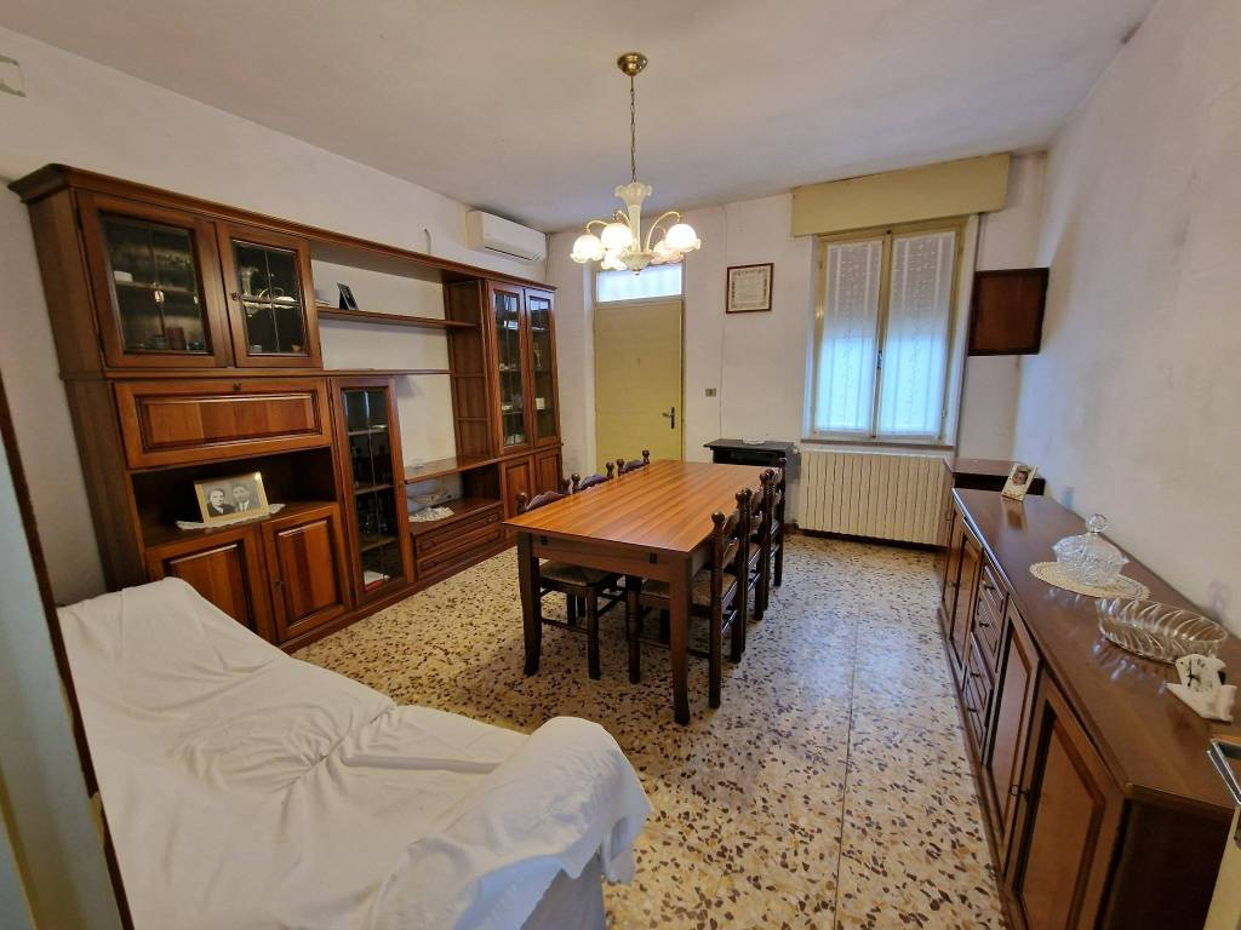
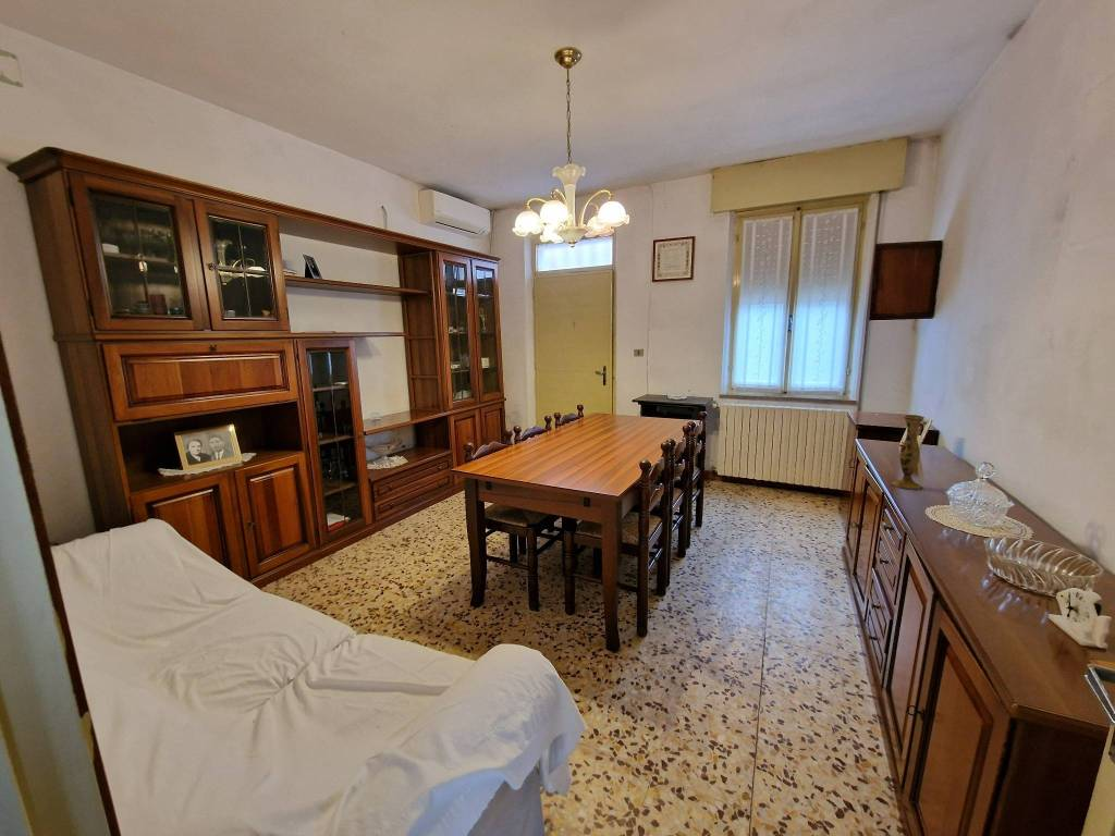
+ vase (910, 451)
